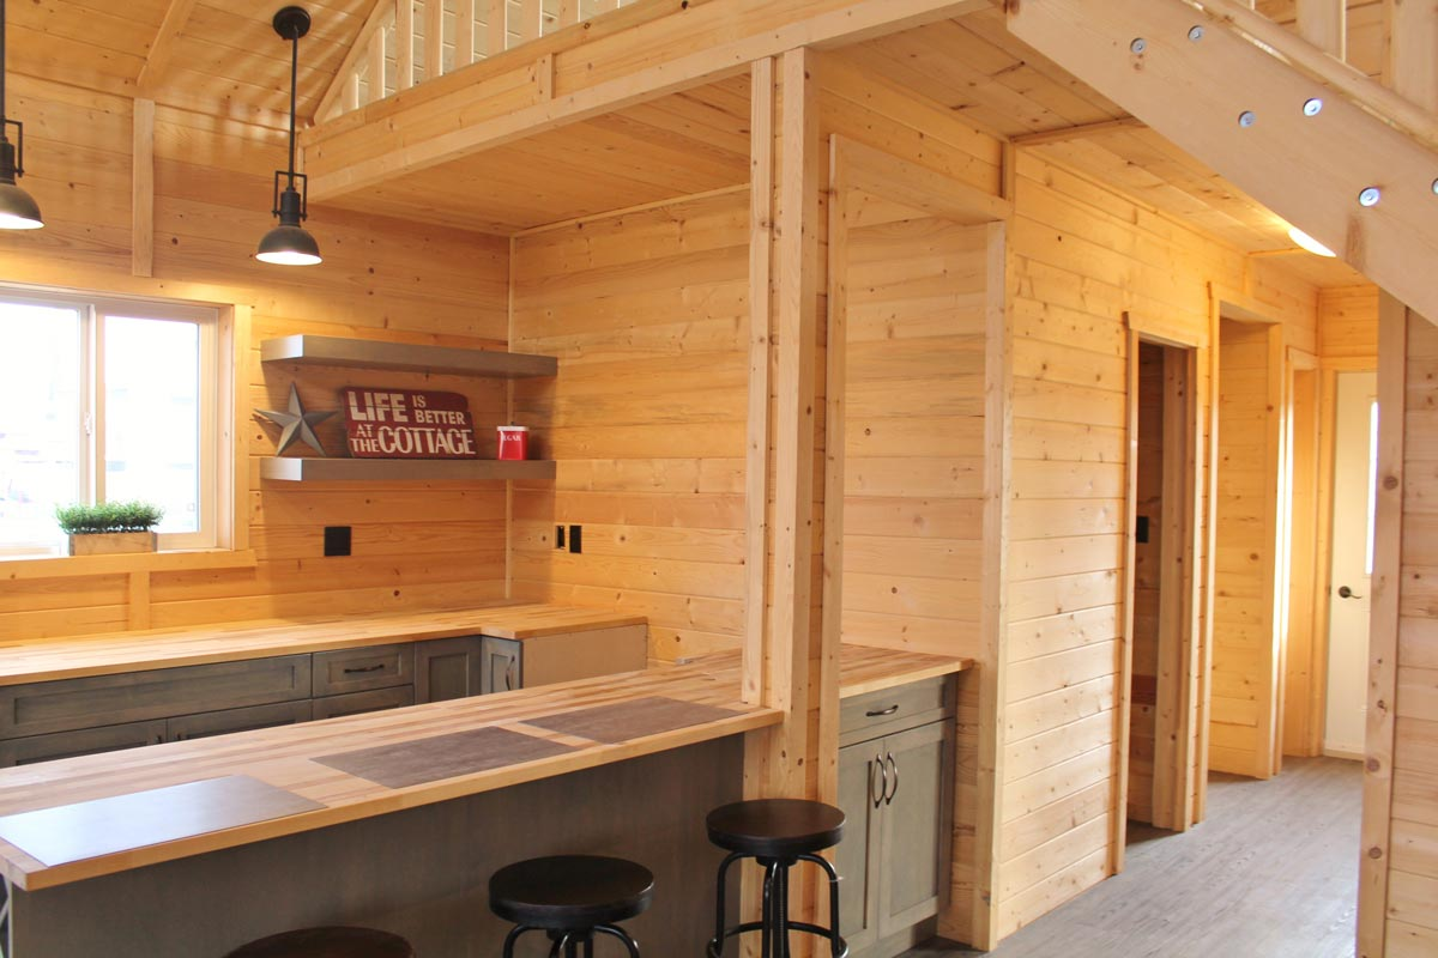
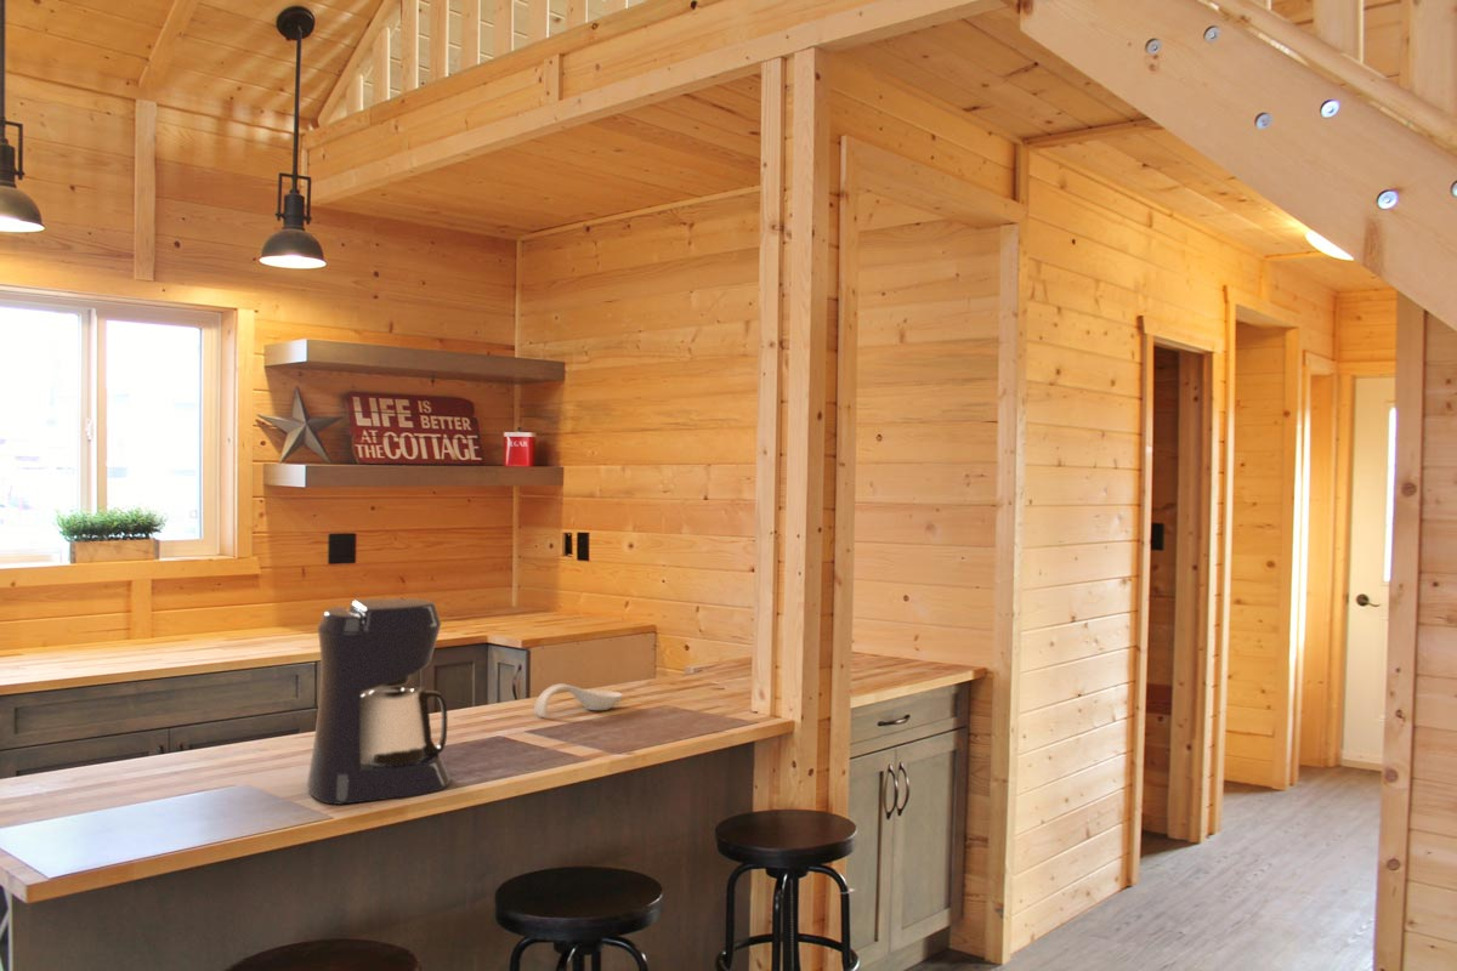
+ spoon rest (579, 697)
+ coffee maker (376, 693)
